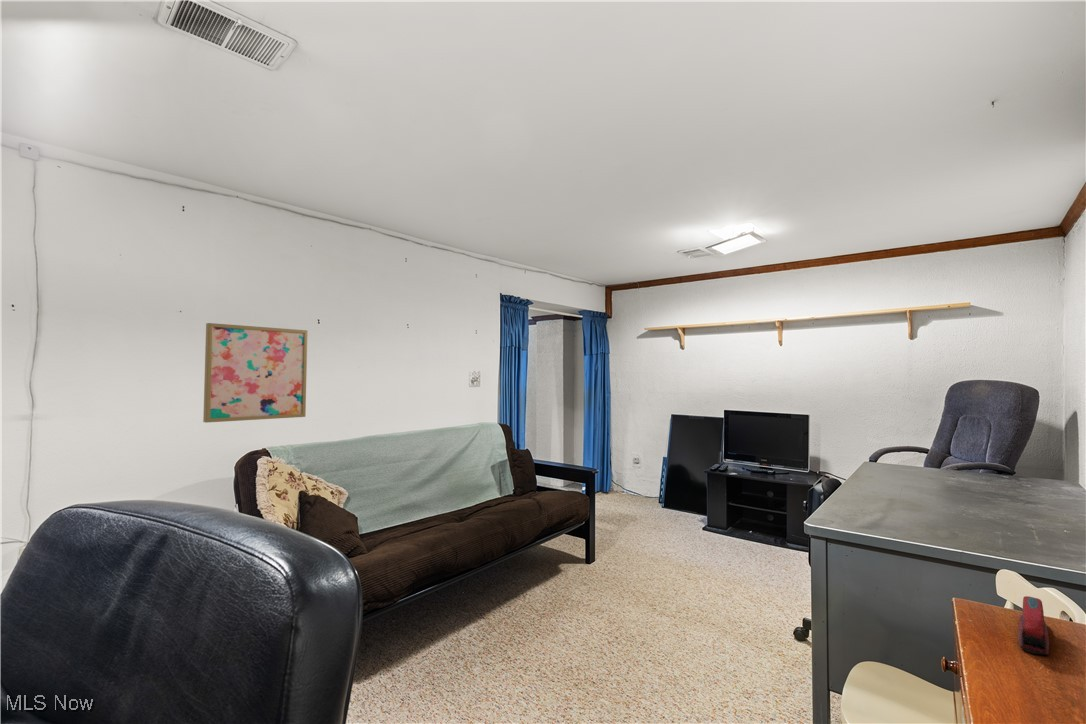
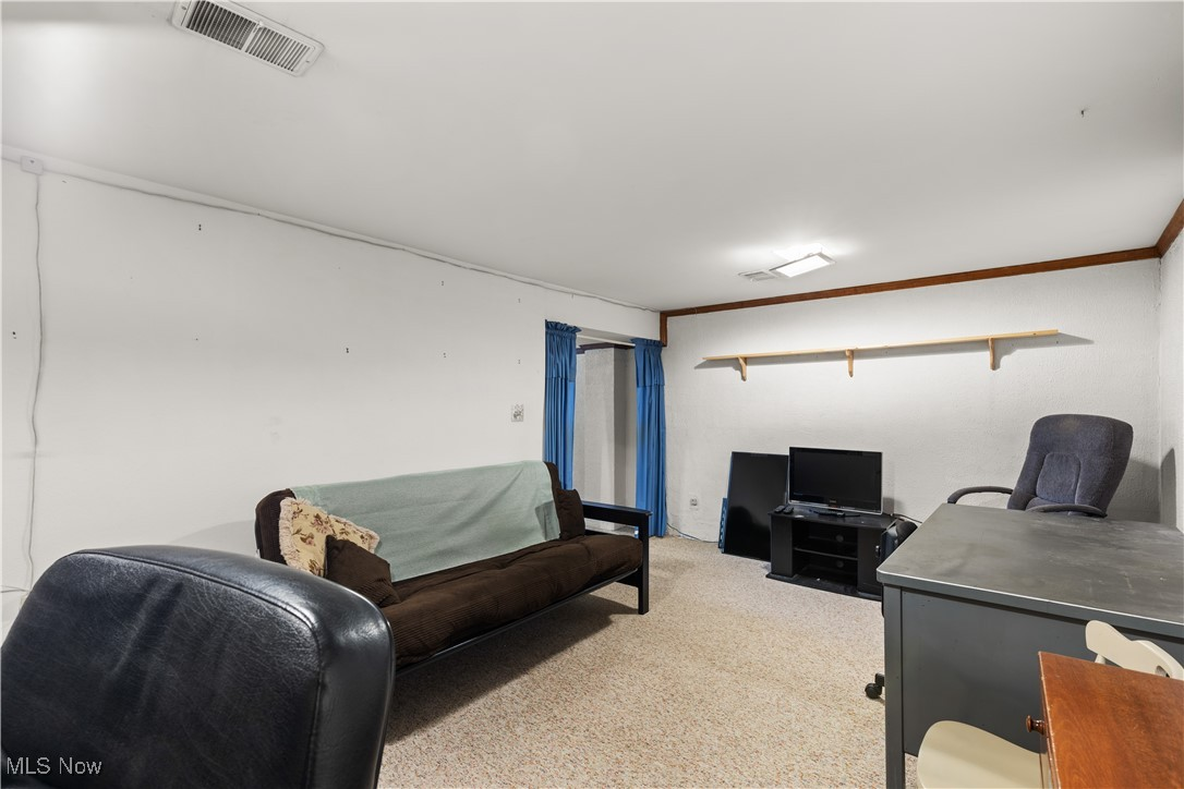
- wall art (258, 373)
- stapler (1033, 621)
